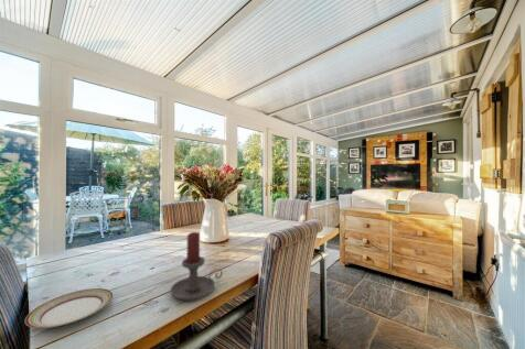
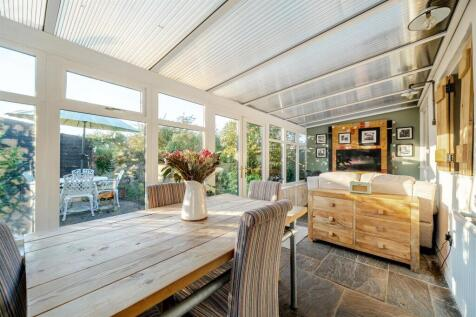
- candle holder (199, 259)
- plate (73, 307)
